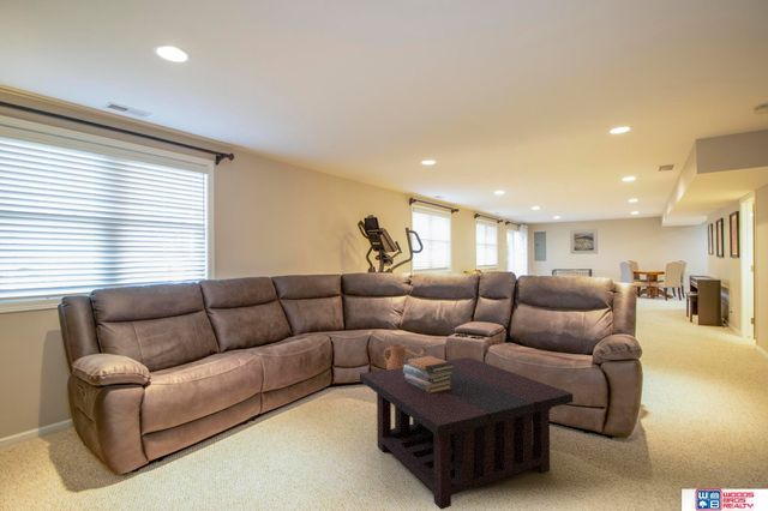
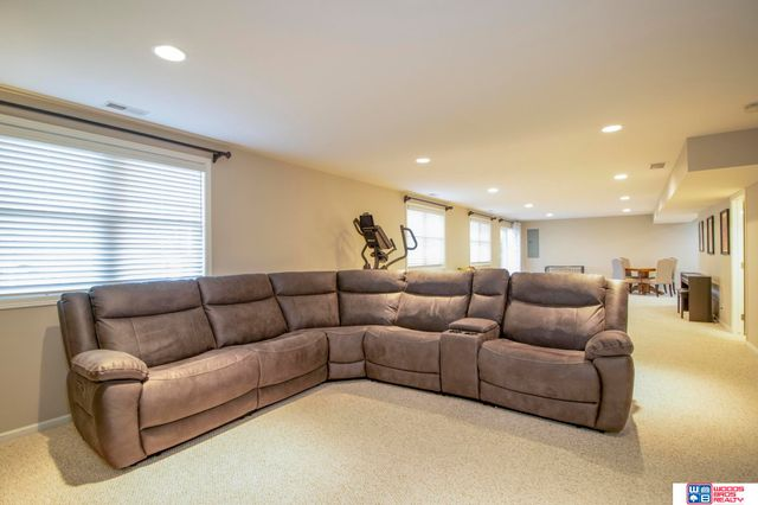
- book stack (427, 372)
- watering can (403, 366)
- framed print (583, 241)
- coffee table (457, 420)
